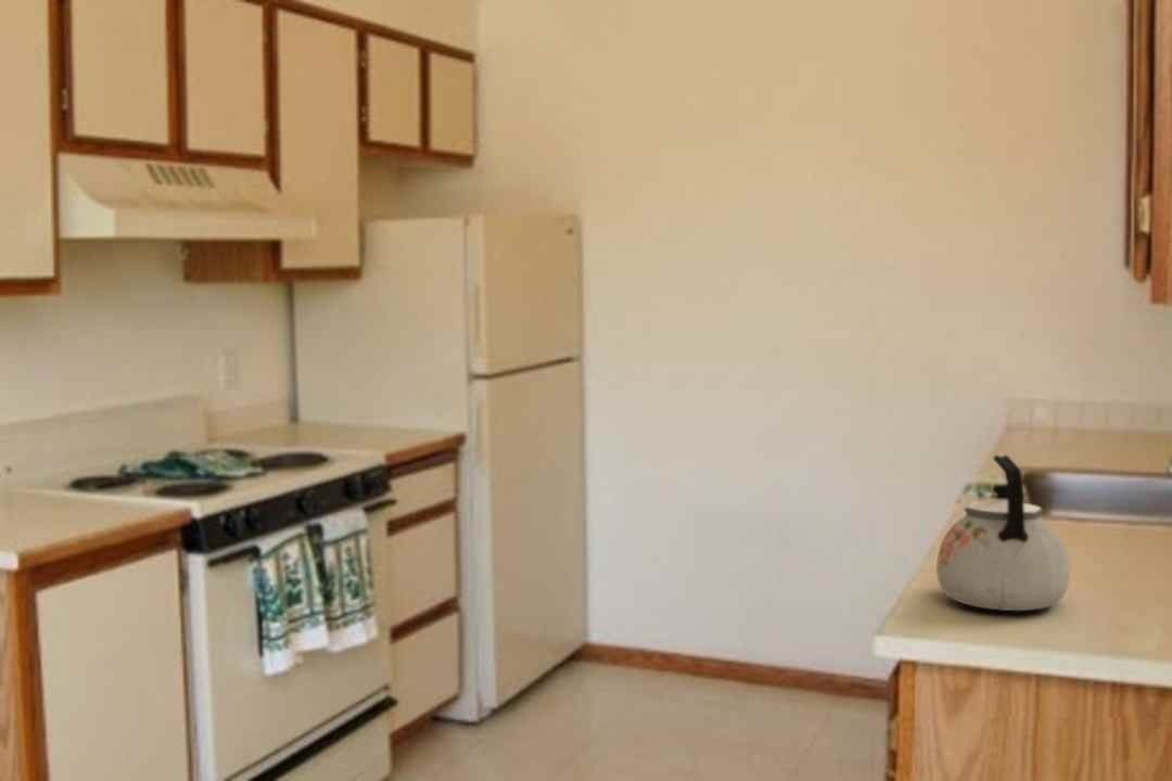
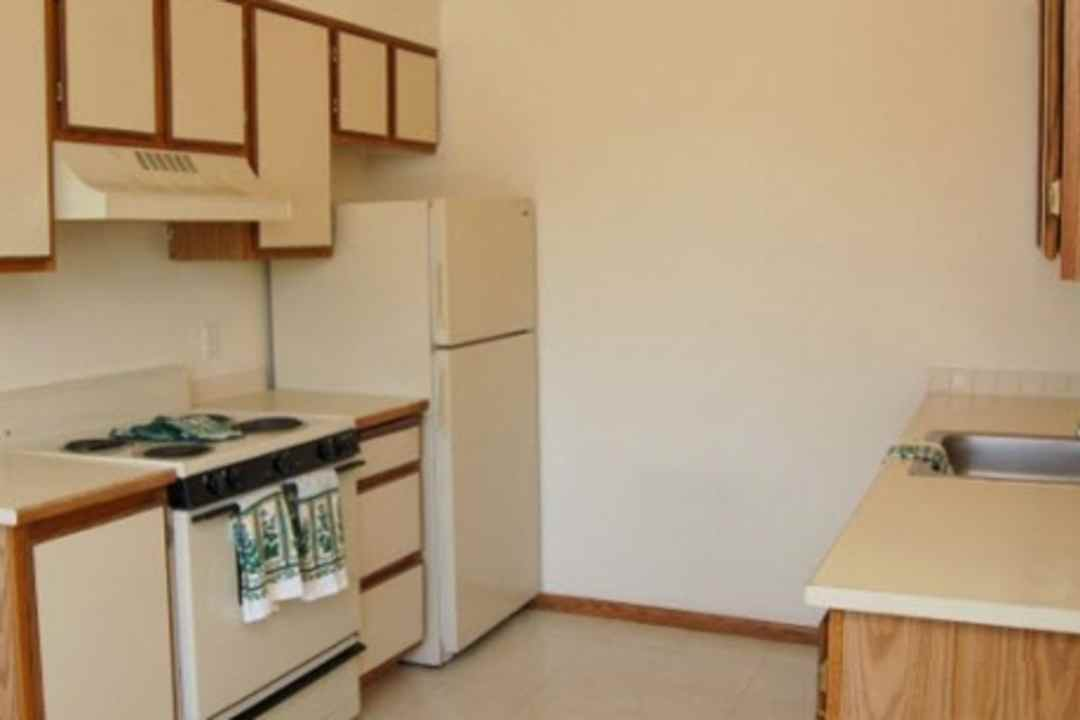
- kettle (1002, 529)
